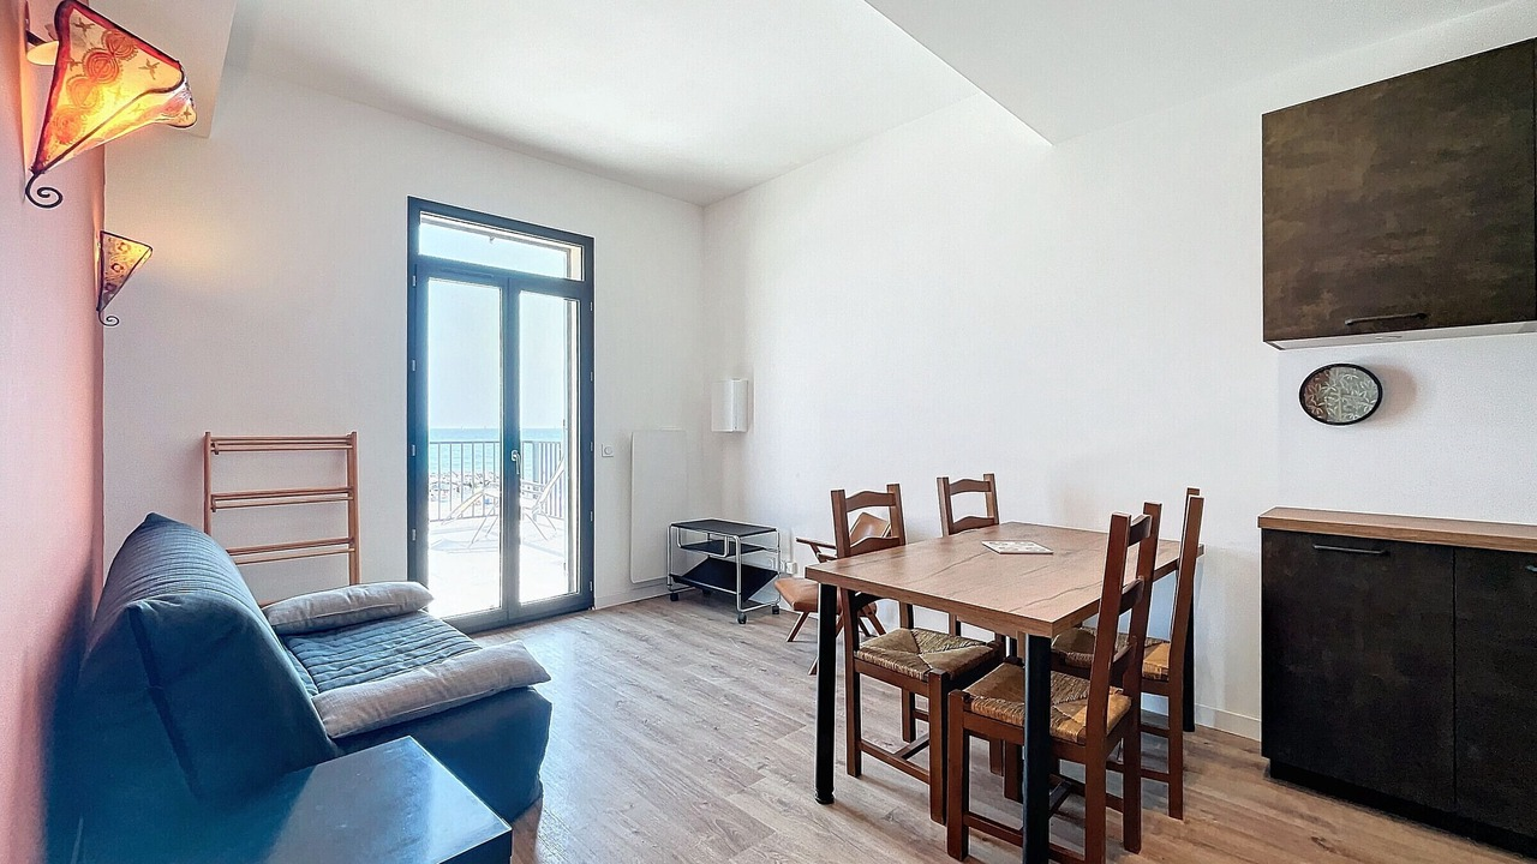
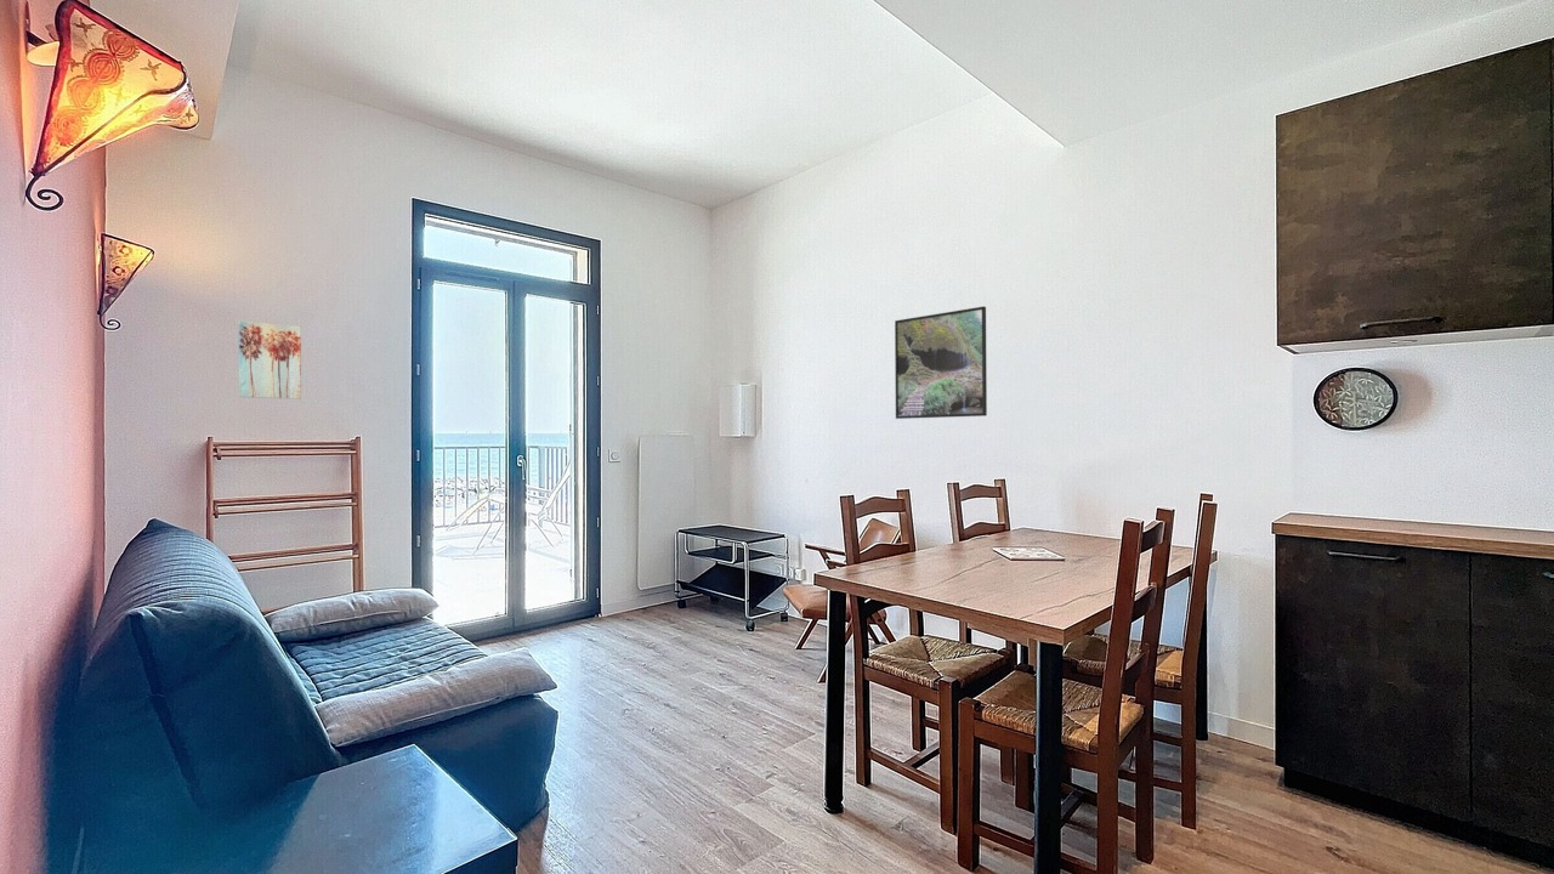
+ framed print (937, 365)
+ wall art (270, 361)
